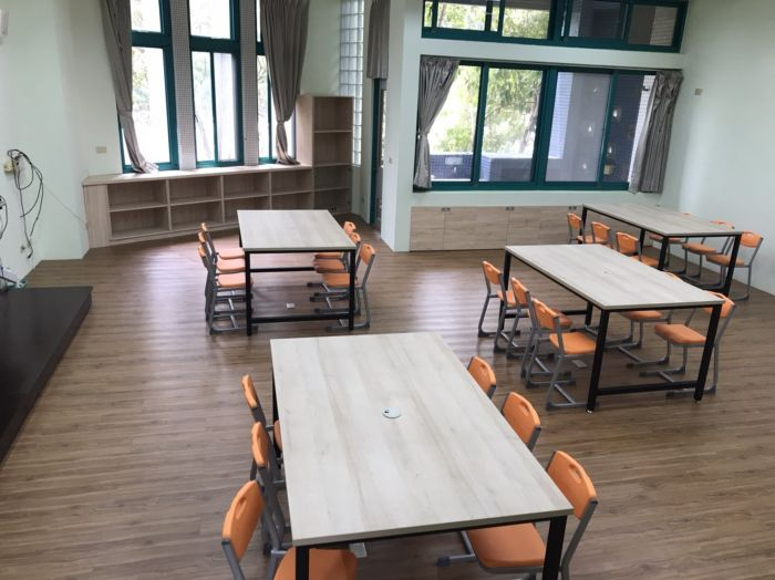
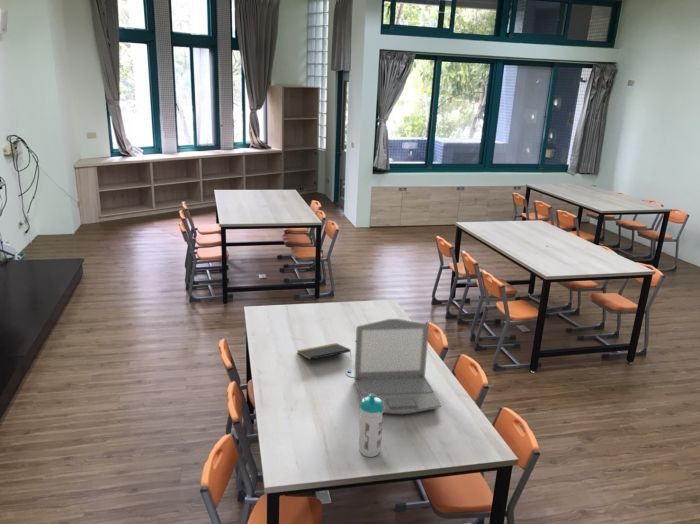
+ water bottle (370, 423)
+ notepad (323, 351)
+ laptop (398, 364)
